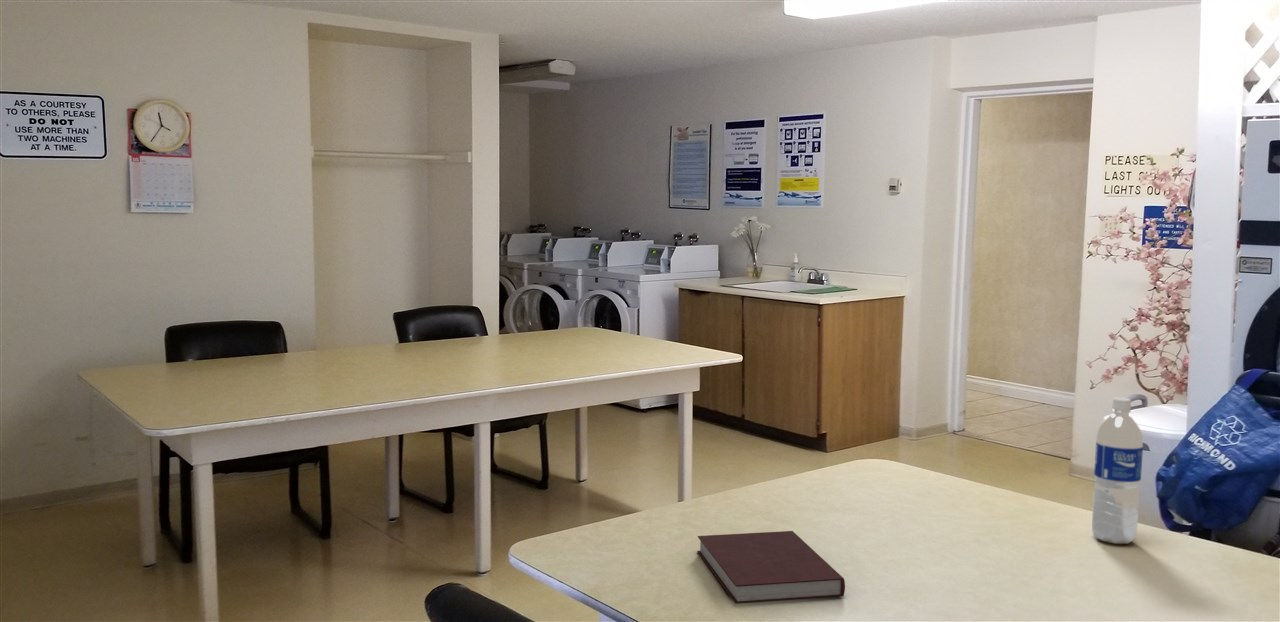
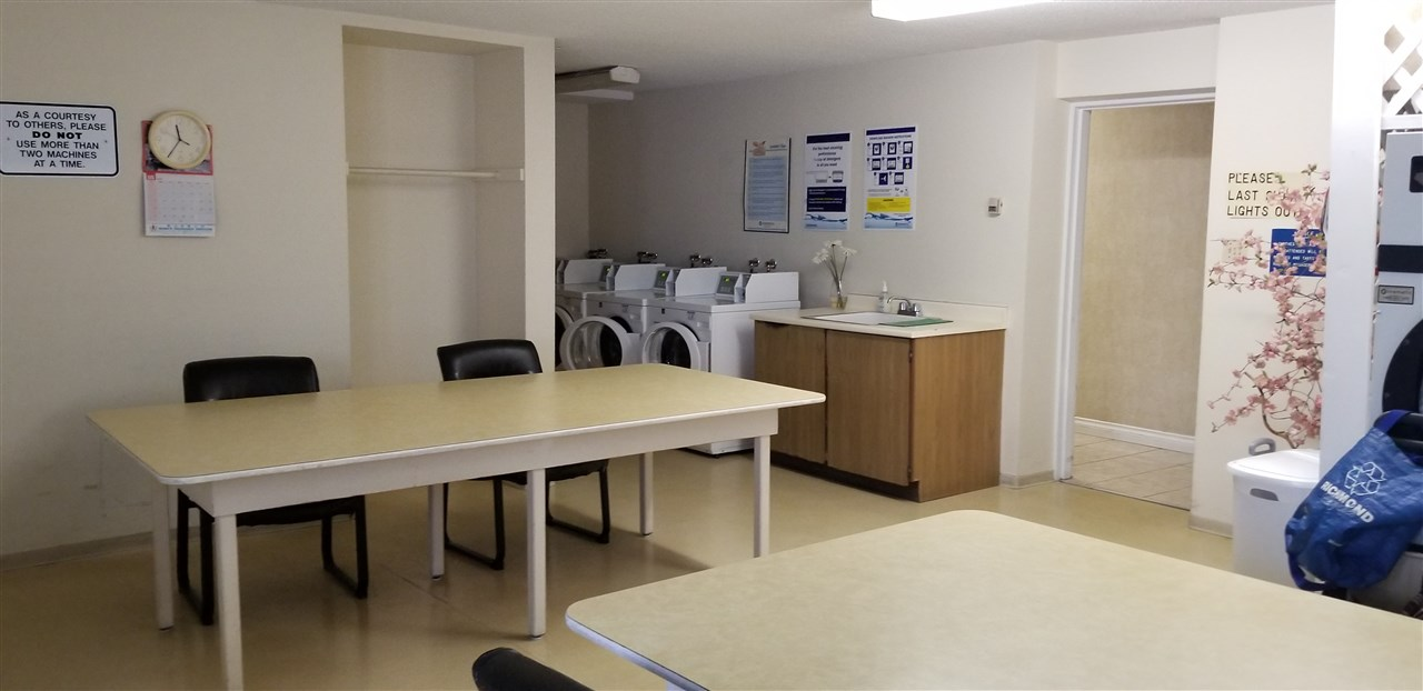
- water bottle (1117, 469)
- notebook (766, 564)
